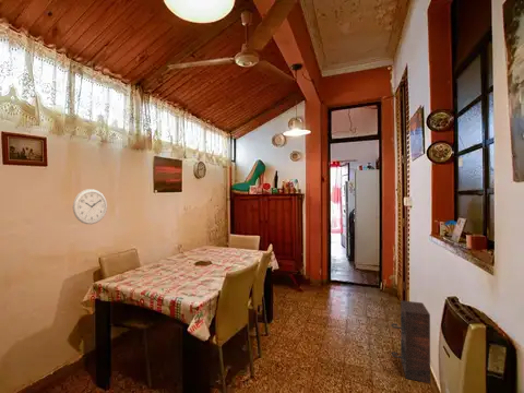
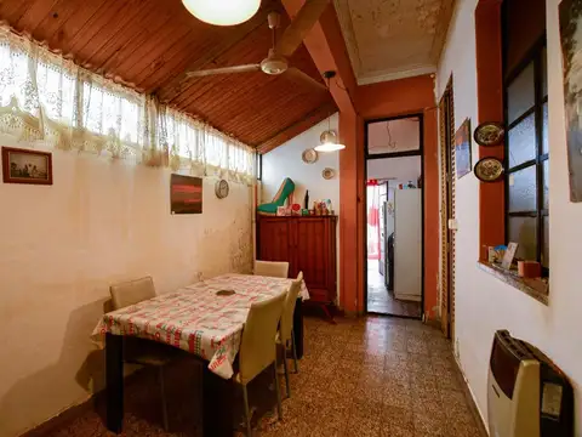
- wall clock (91, 206)
- speaker (407, 337)
